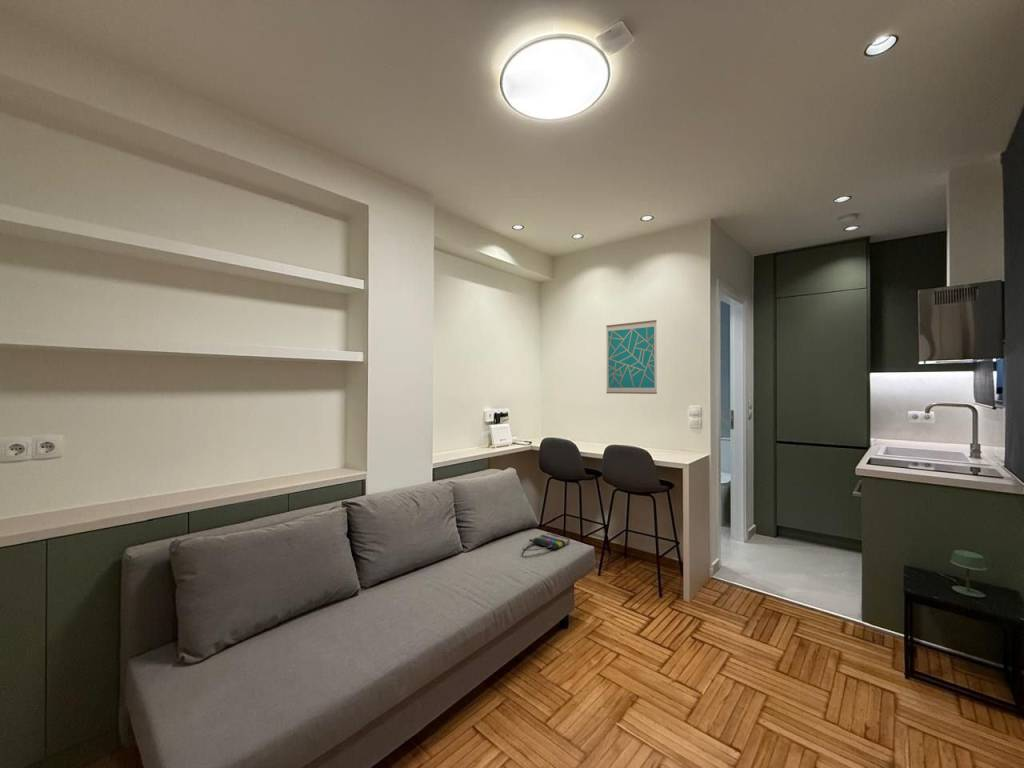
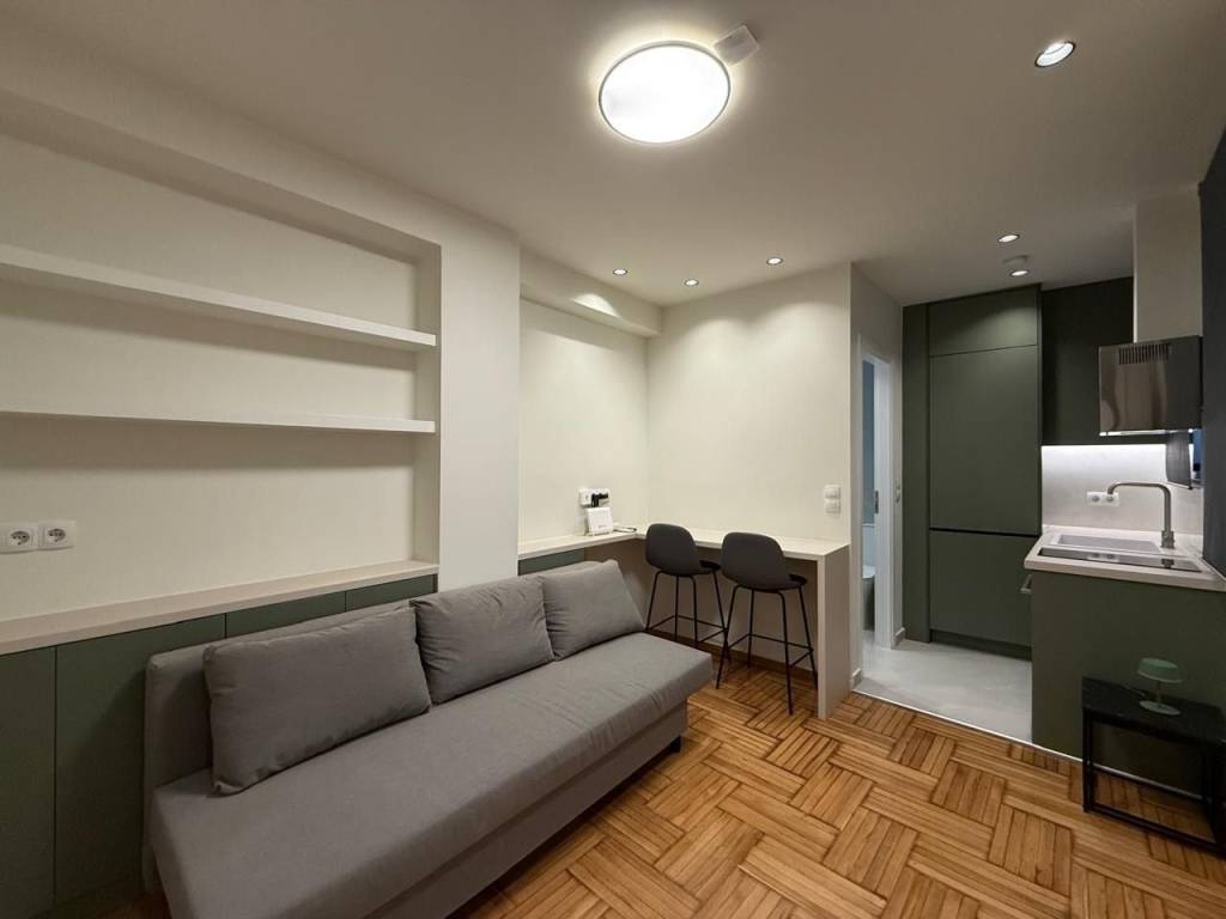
- wall art (630, 358)
- tote bag (541, 544)
